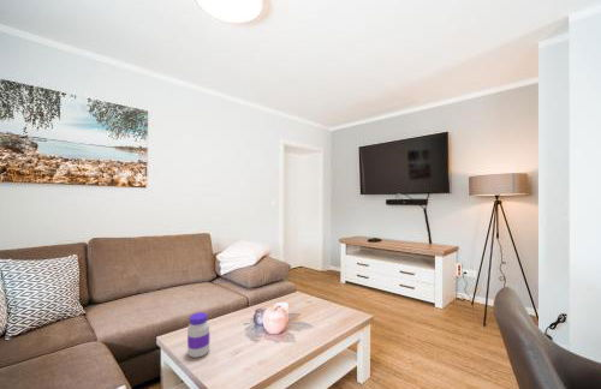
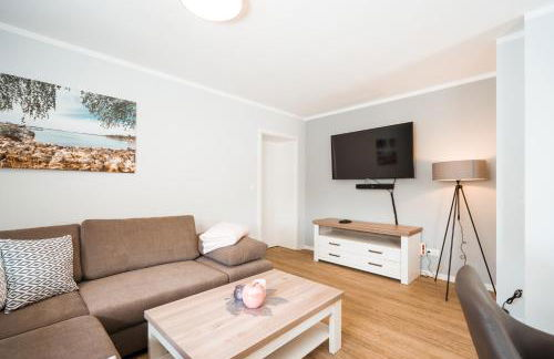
- jar (198, 334)
